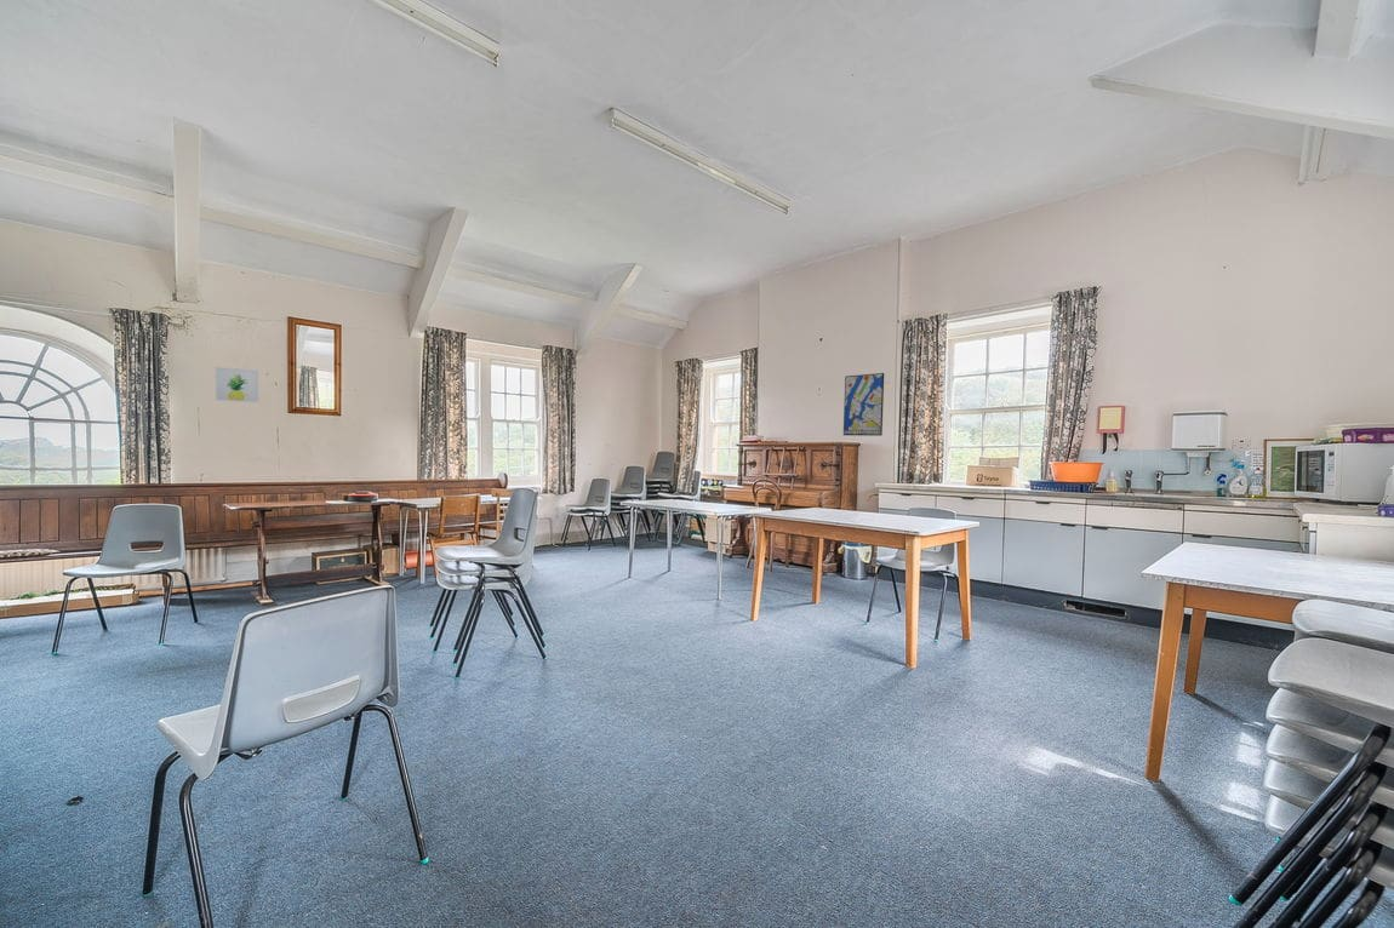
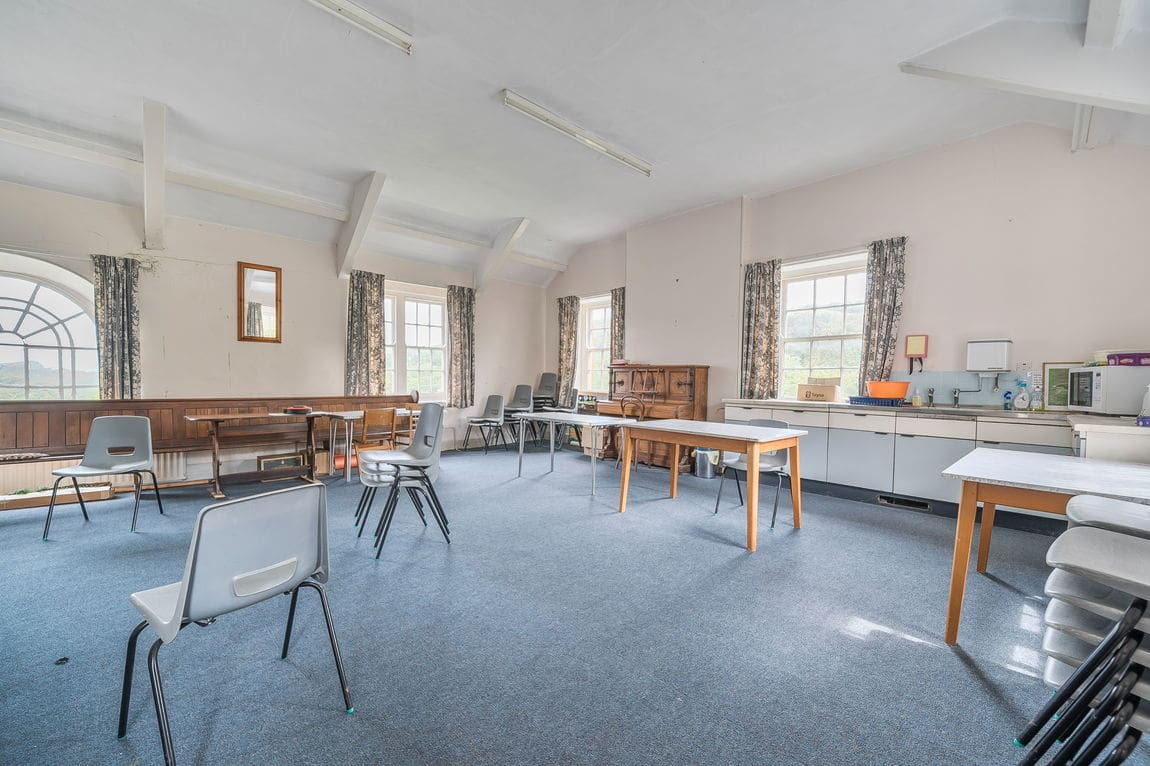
- wall art (236, 384)
- wall art (863, 405)
